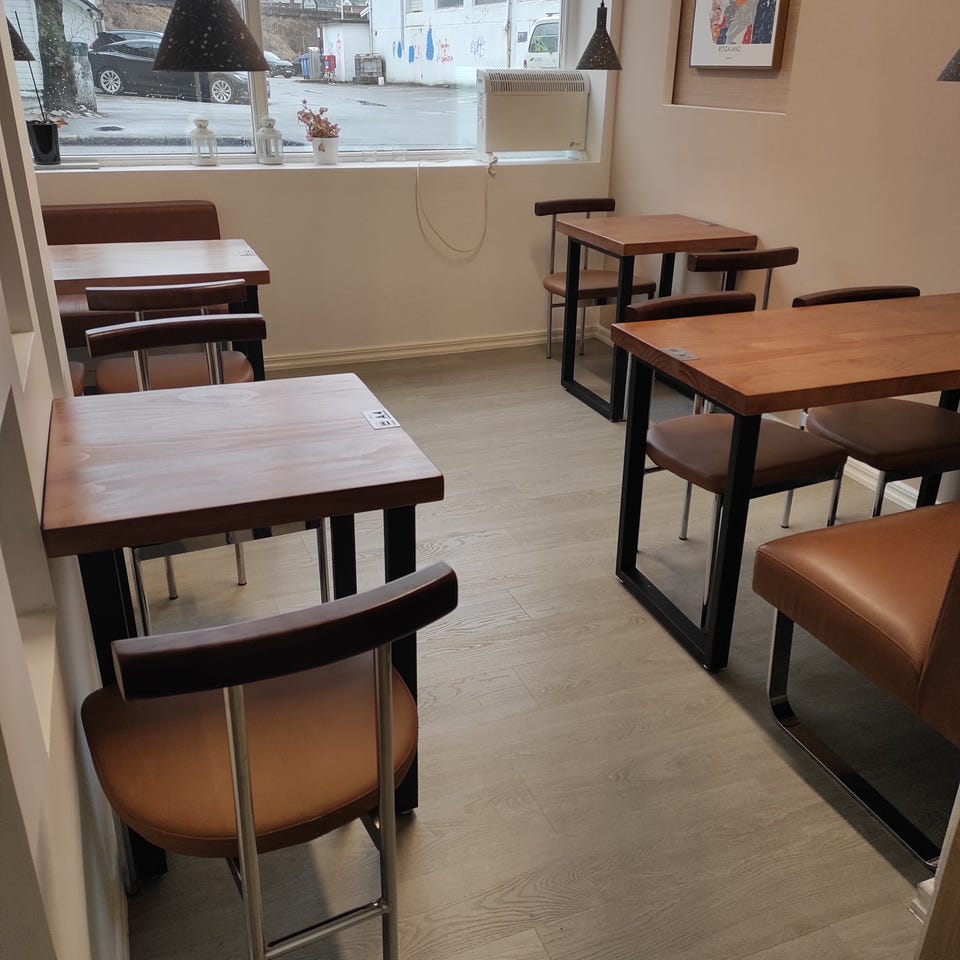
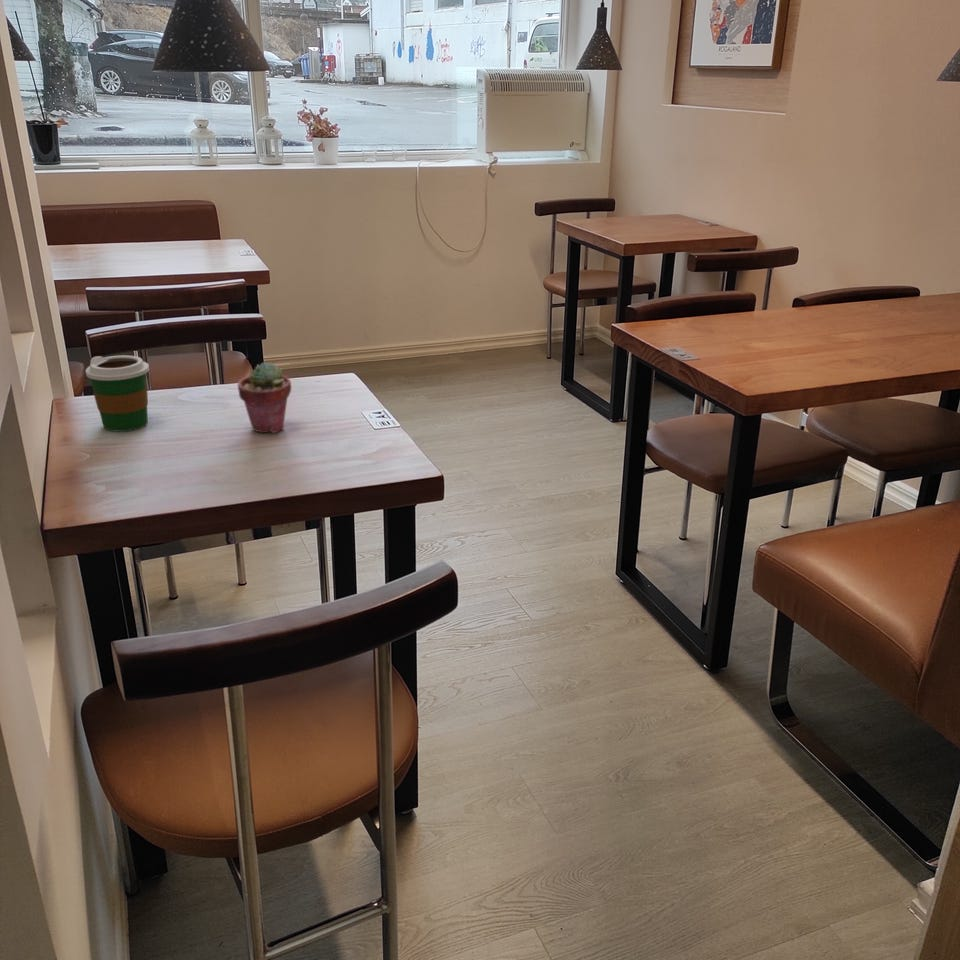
+ coffee cup (121, 391)
+ potted succulent (265, 395)
